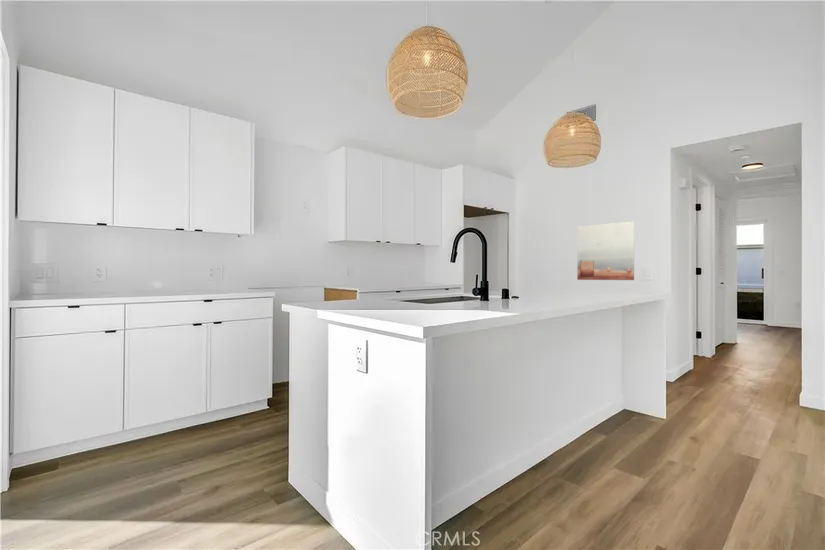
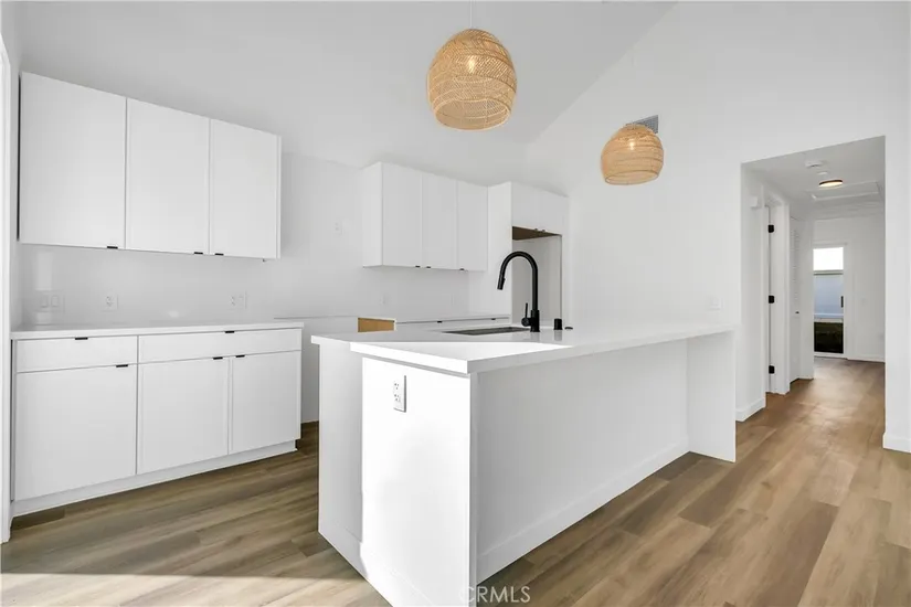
- wall art (604, 252)
